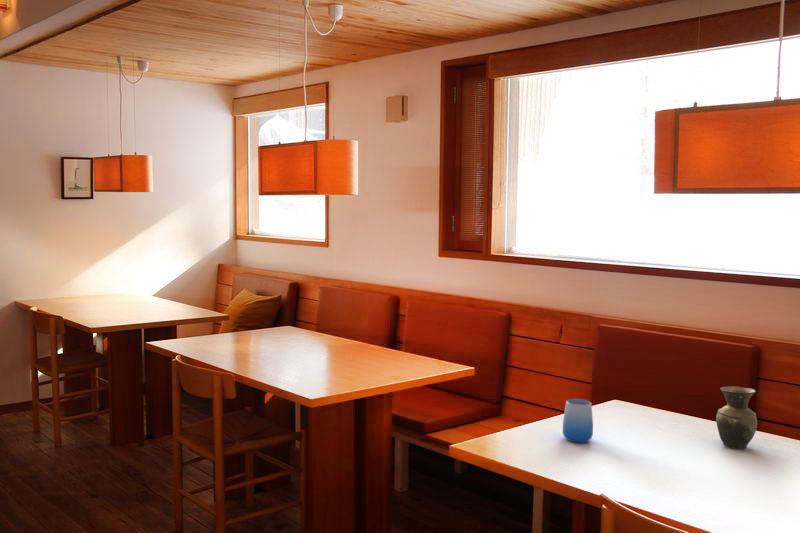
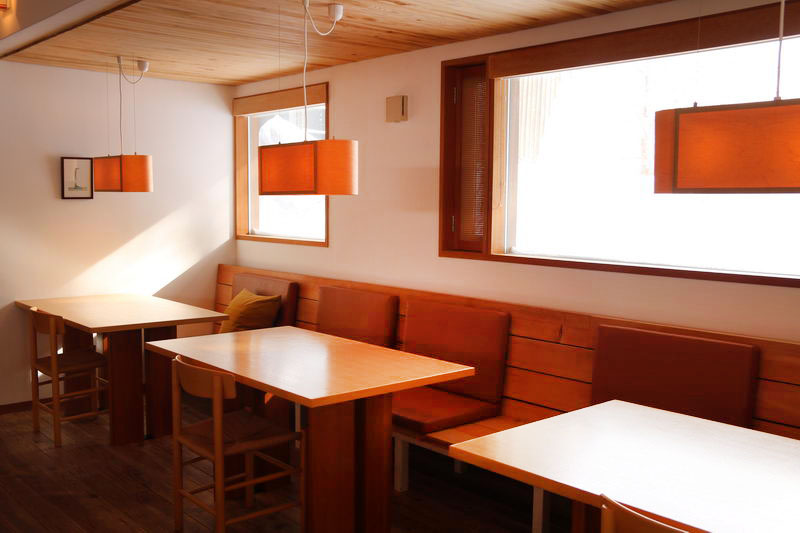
- cup (578, 420)
- vase (736, 417)
